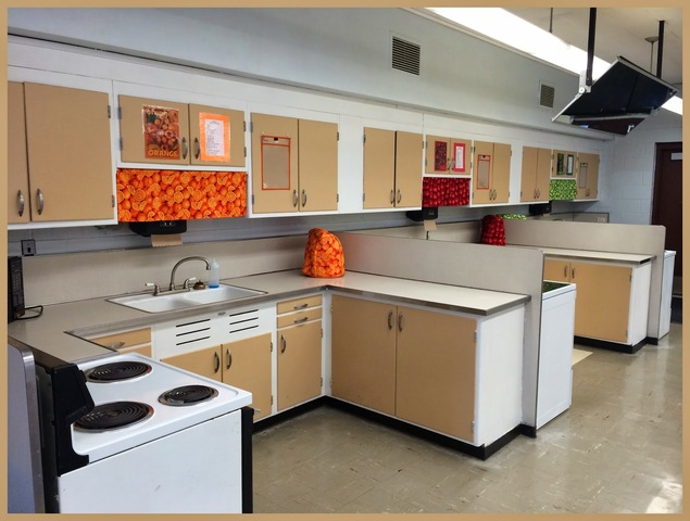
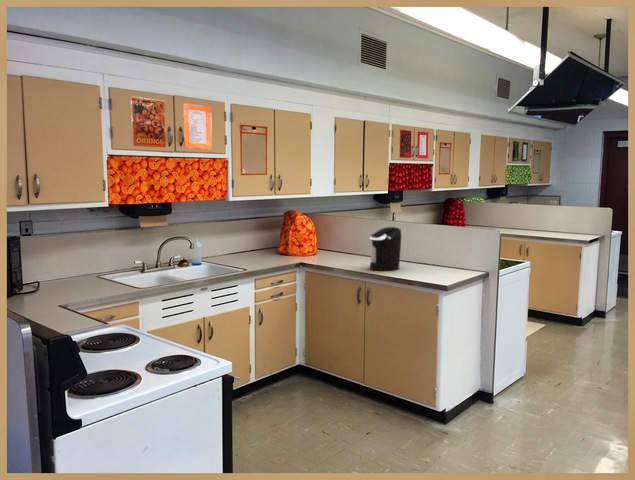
+ coffee maker (383, 248)
